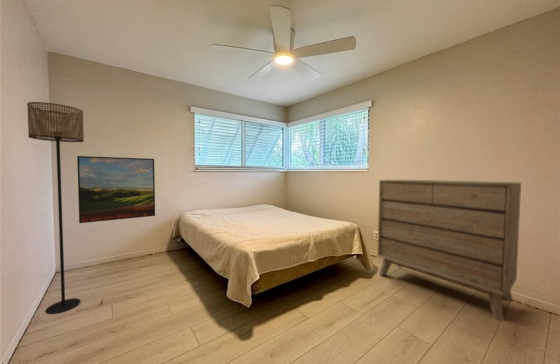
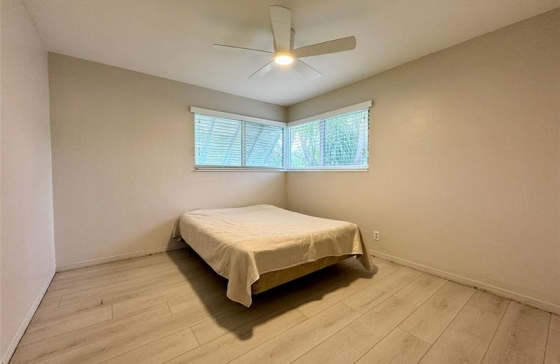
- dresser (439, 234)
- floor lamp (60, 209)
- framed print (119, 188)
